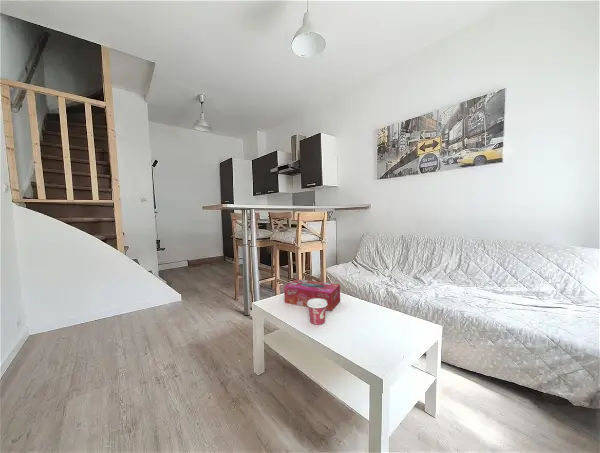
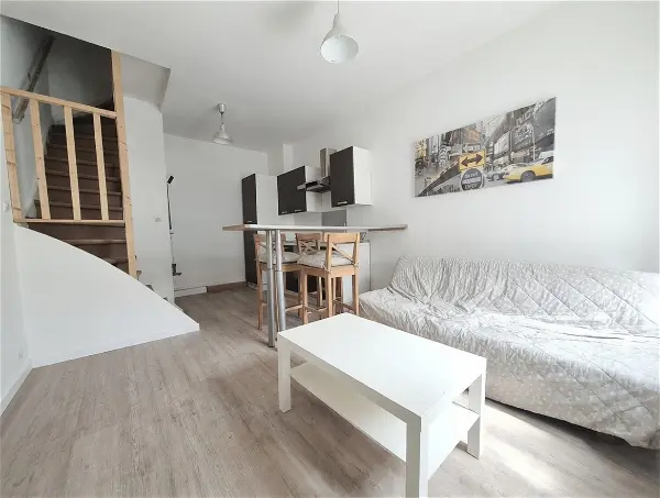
- tissue box (312, 293)
- cup (317, 311)
